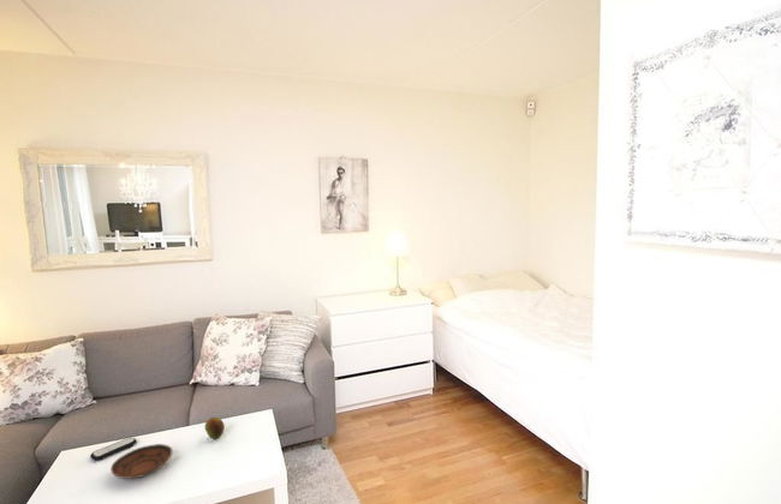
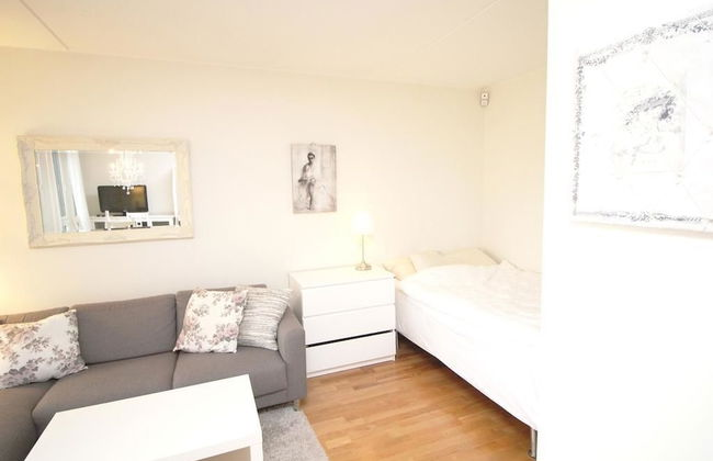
- bowl (143, 463)
- fruit (214, 427)
- remote control (114, 448)
